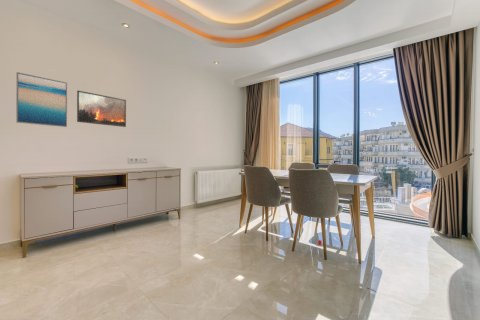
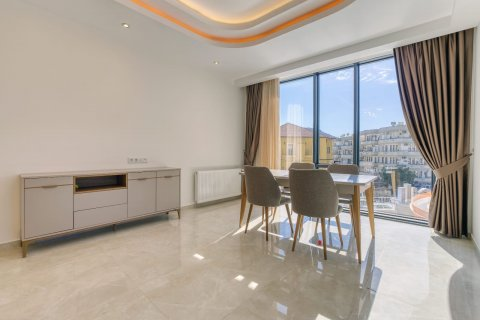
- wall art (43, 101)
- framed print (103, 110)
